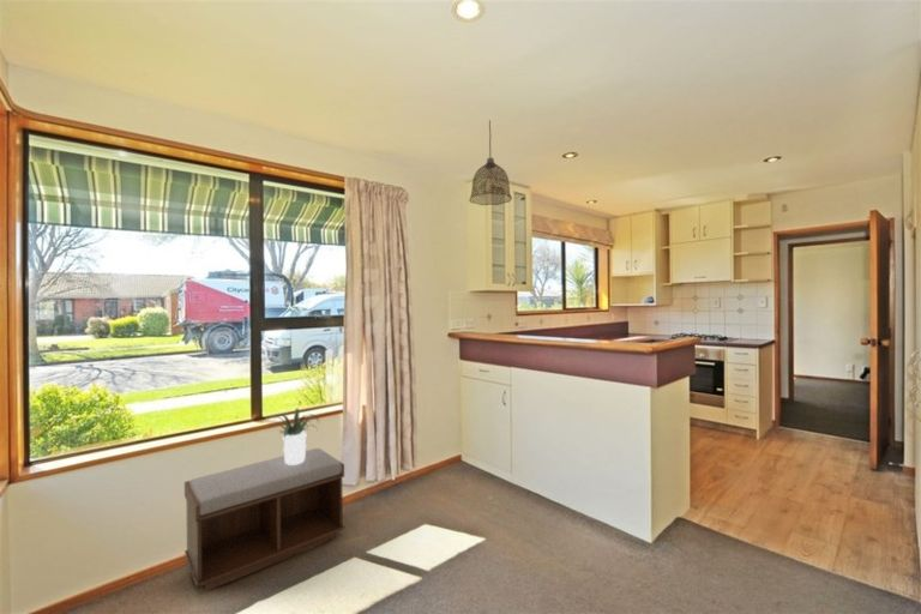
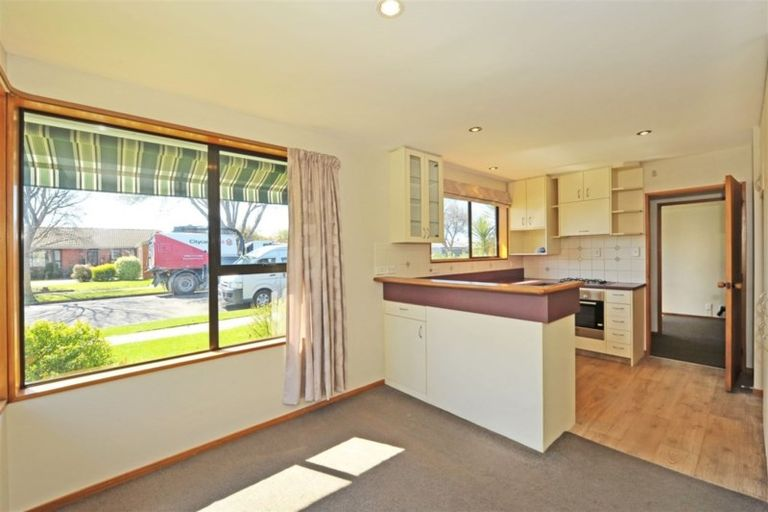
- potted plant (295, 437)
- pendant lamp (489, 159)
- bench (269, 508)
